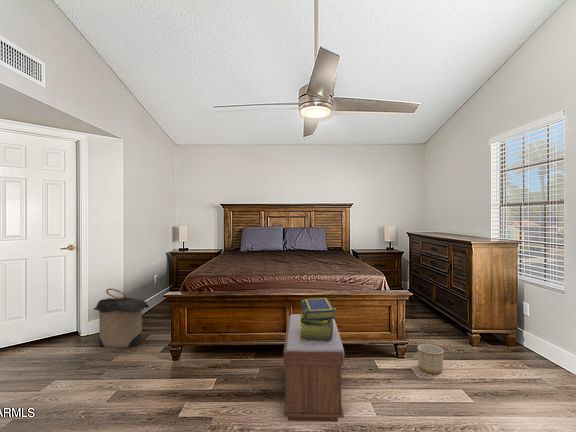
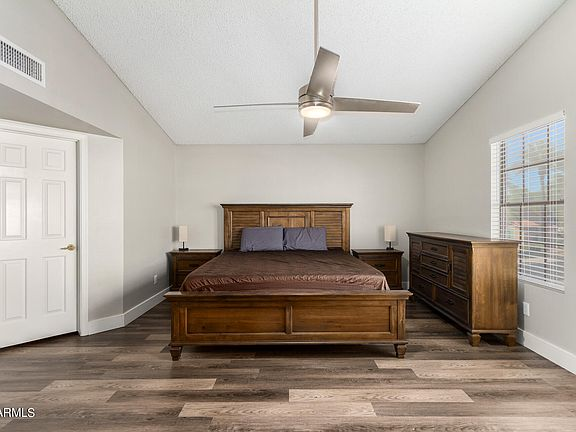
- planter (430, 359)
- bench (312, 360)
- laundry hamper (122, 315)
- stack of books (318, 317)
